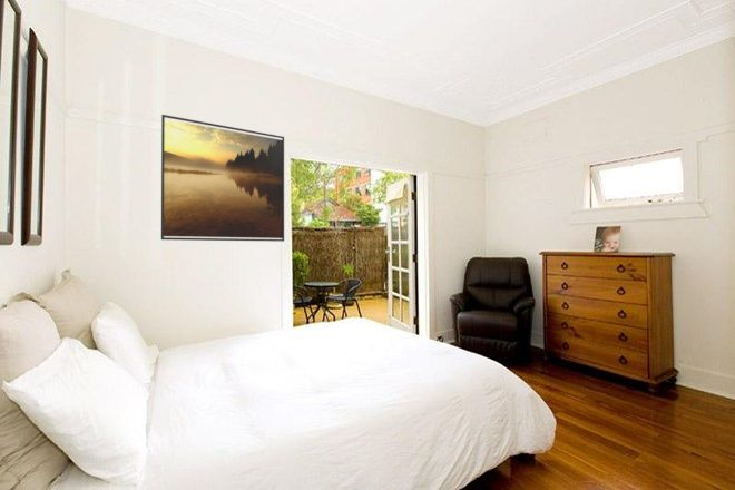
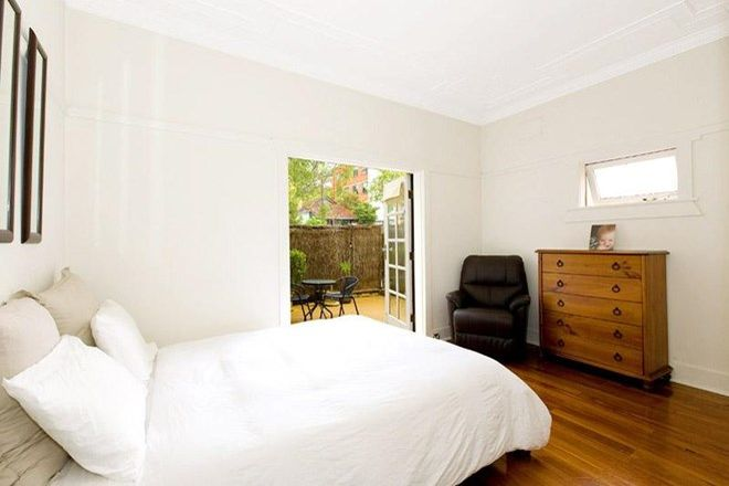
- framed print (228, 183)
